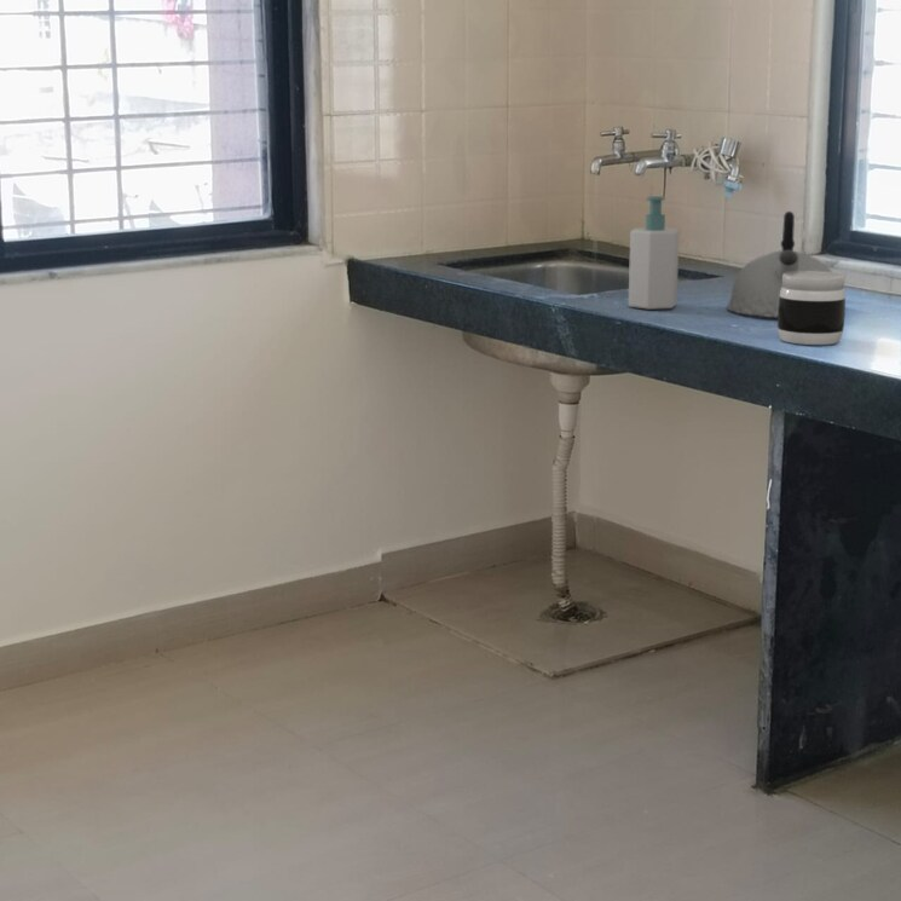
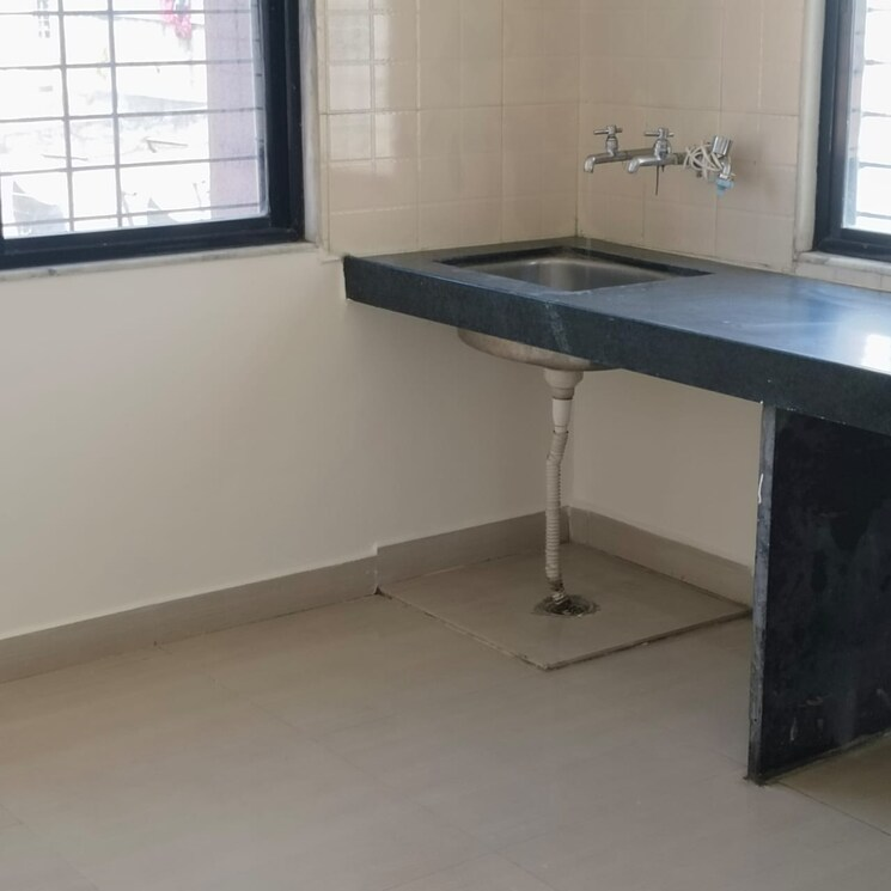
- jar (812, 307)
- soap bottle (653, 252)
- kettle (786, 261)
